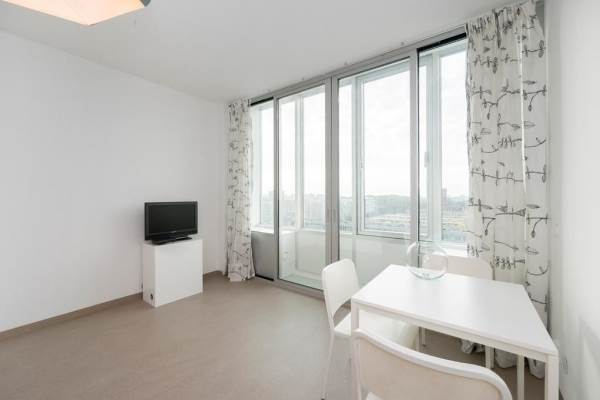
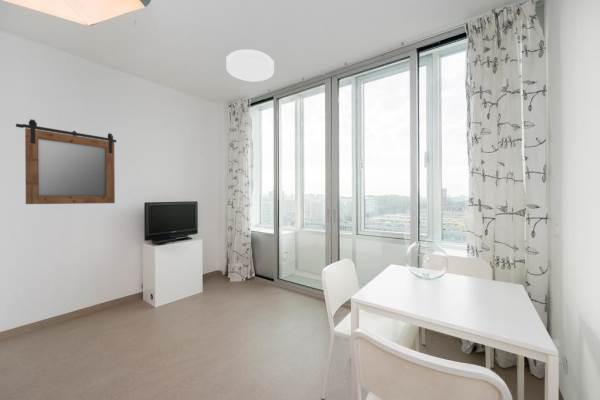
+ mirror (73, 165)
+ ceiling light (250, 65)
